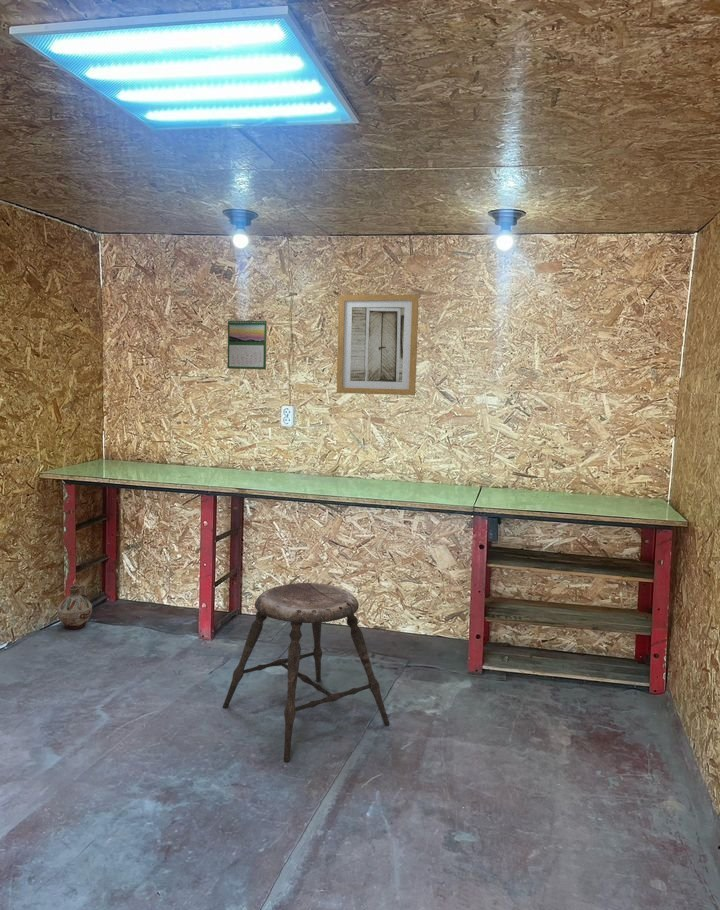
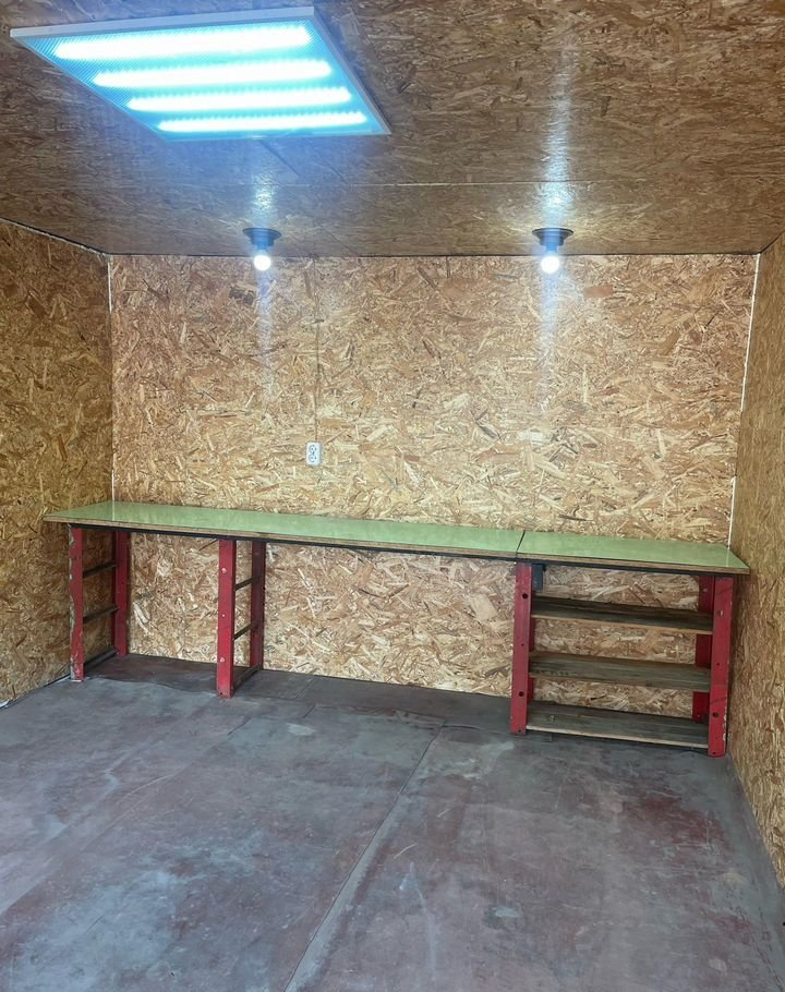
- calendar (246, 343)
- wall art (376, 344)
- stool (305, 655)
- ceramic jug (74, 606)
